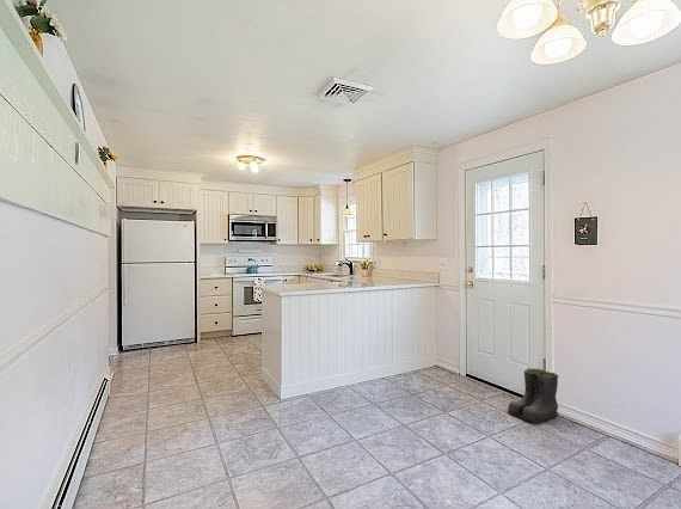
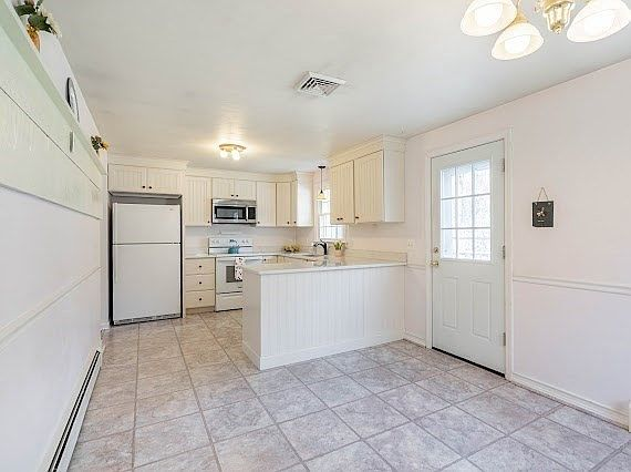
- boots (533, 393)
